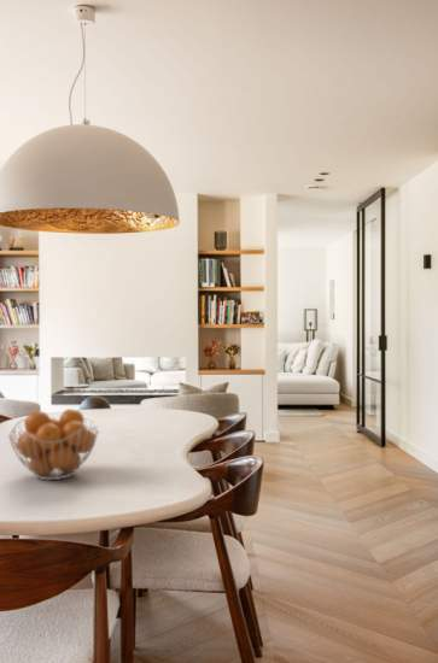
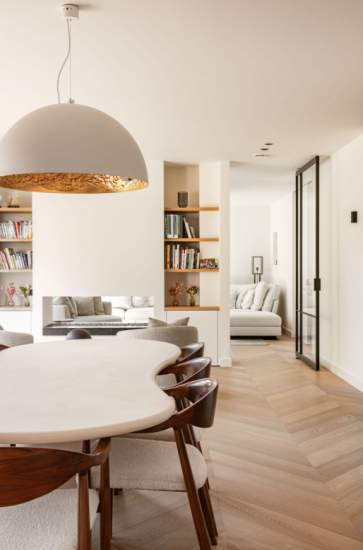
- fruit basket (54, 442)
